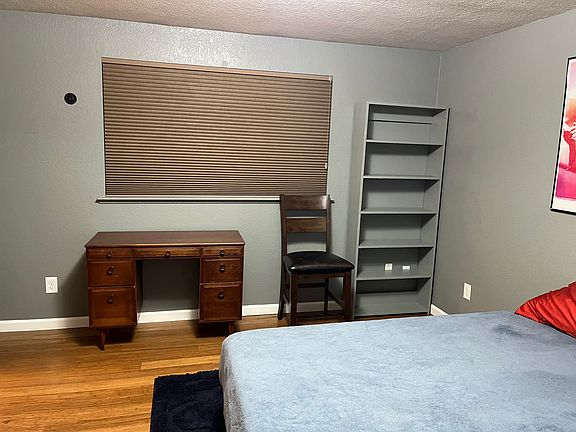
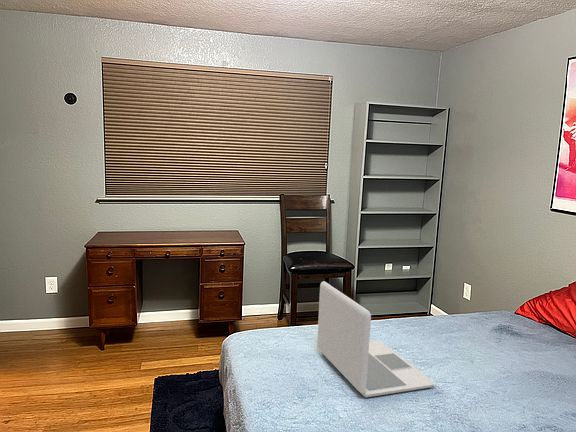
+ laptop (369, 330)
